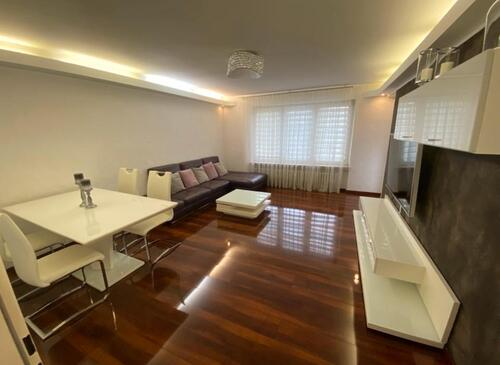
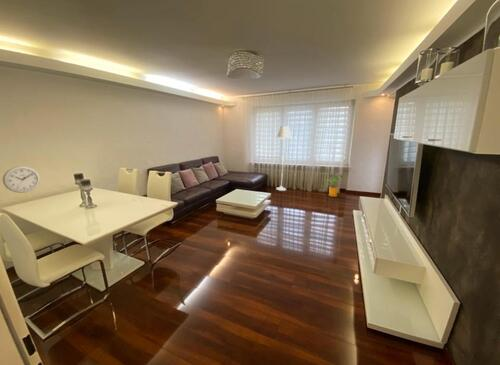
+ floor lamp (282, 159)
+ wall clock (22, 179)
+ house plant (333, 185)
